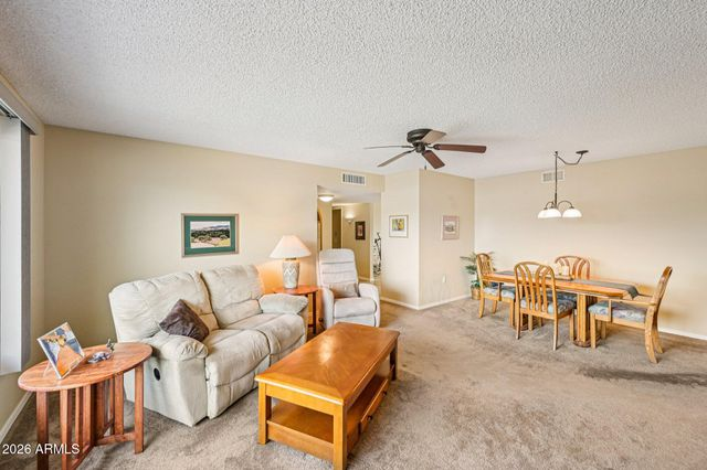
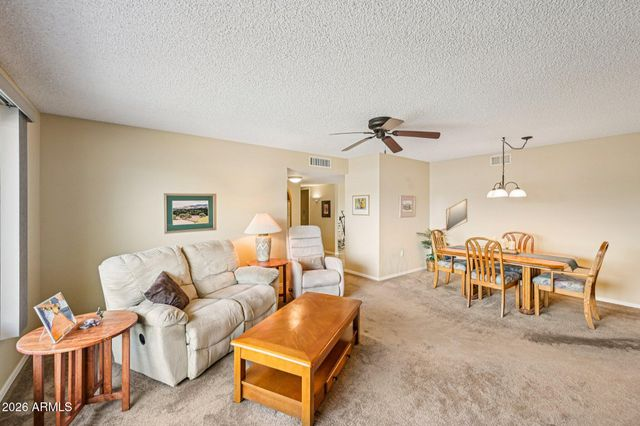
+ home mirror (456, 215)
